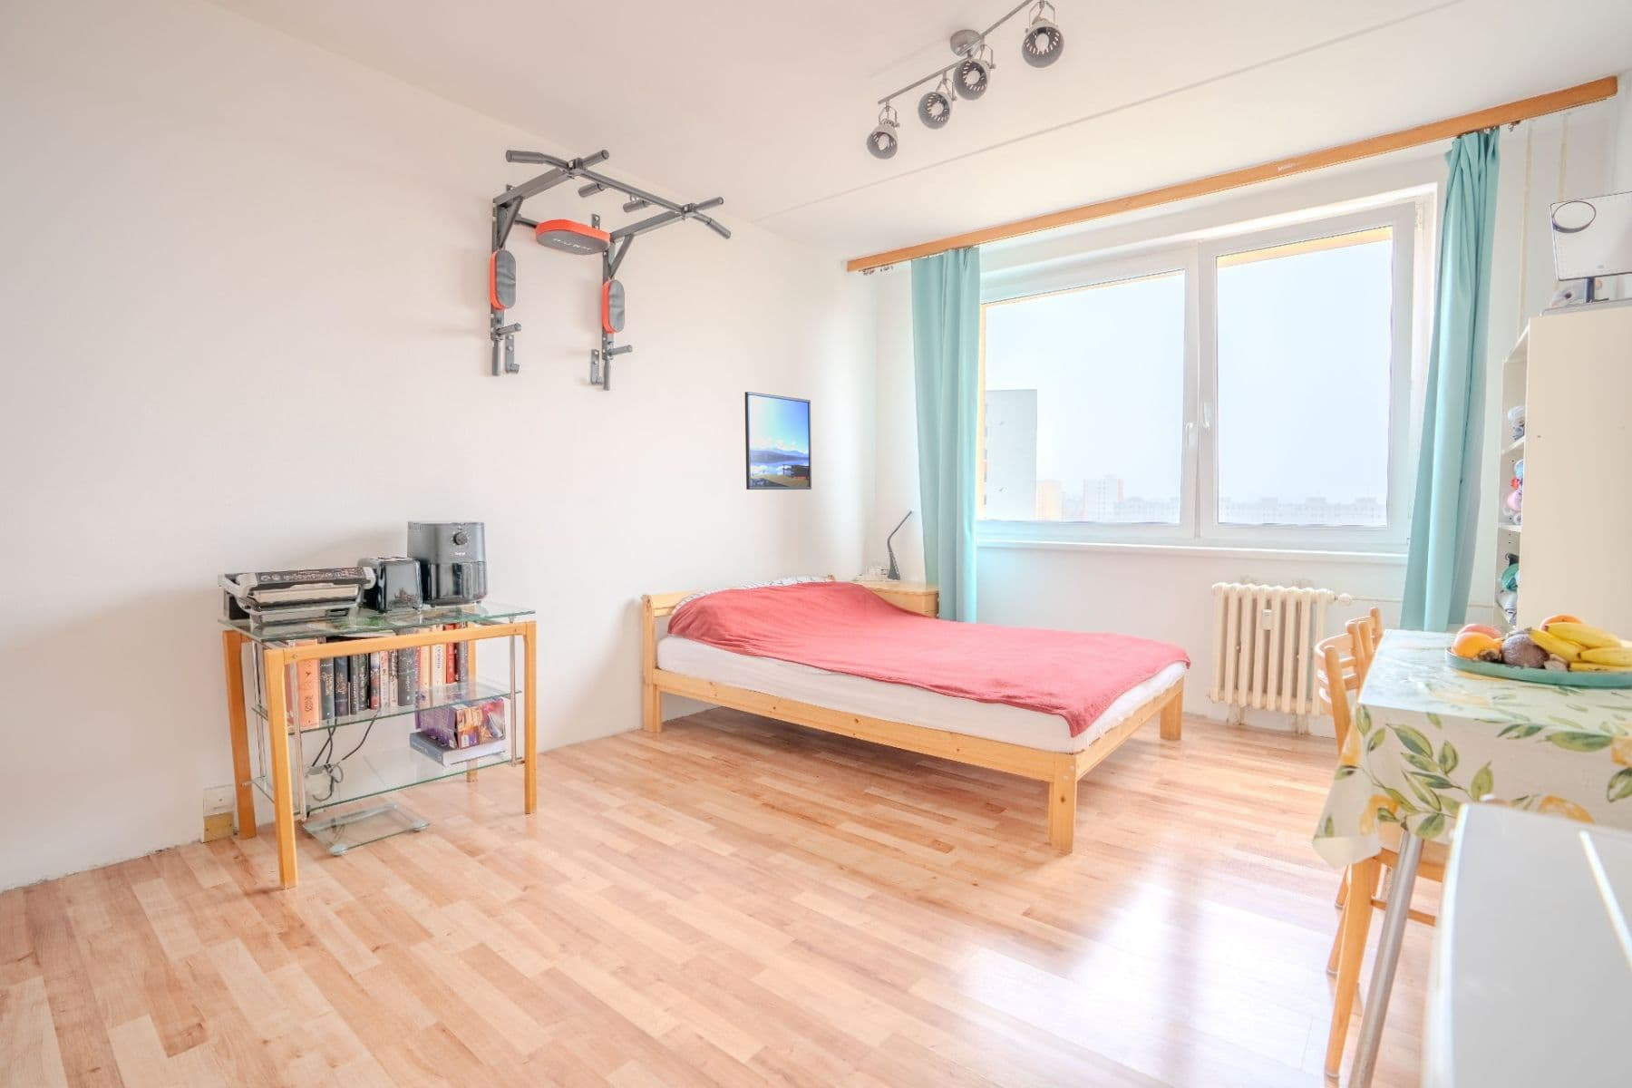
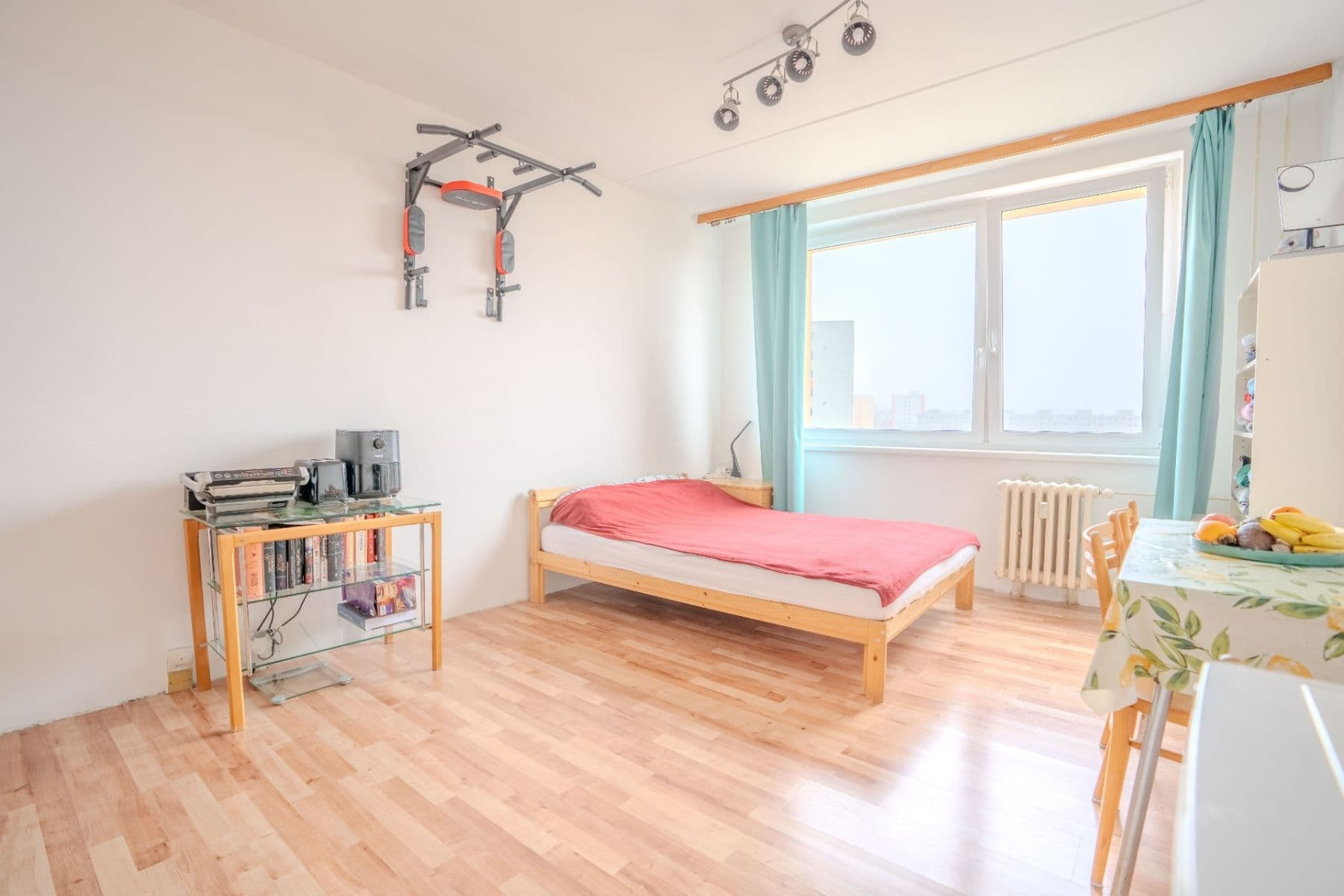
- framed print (780, 442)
